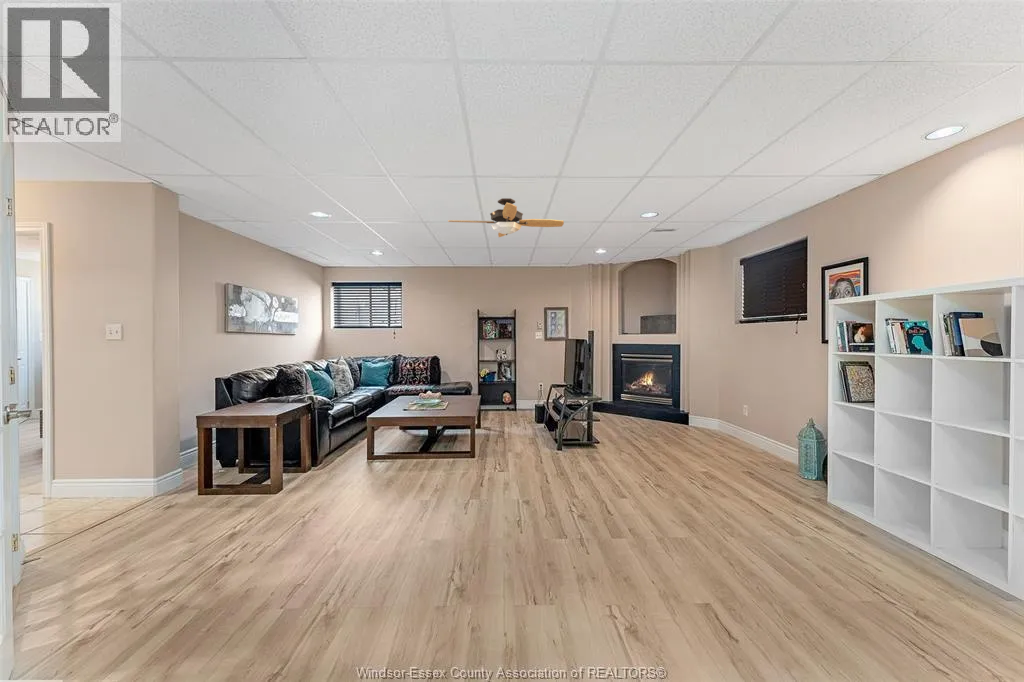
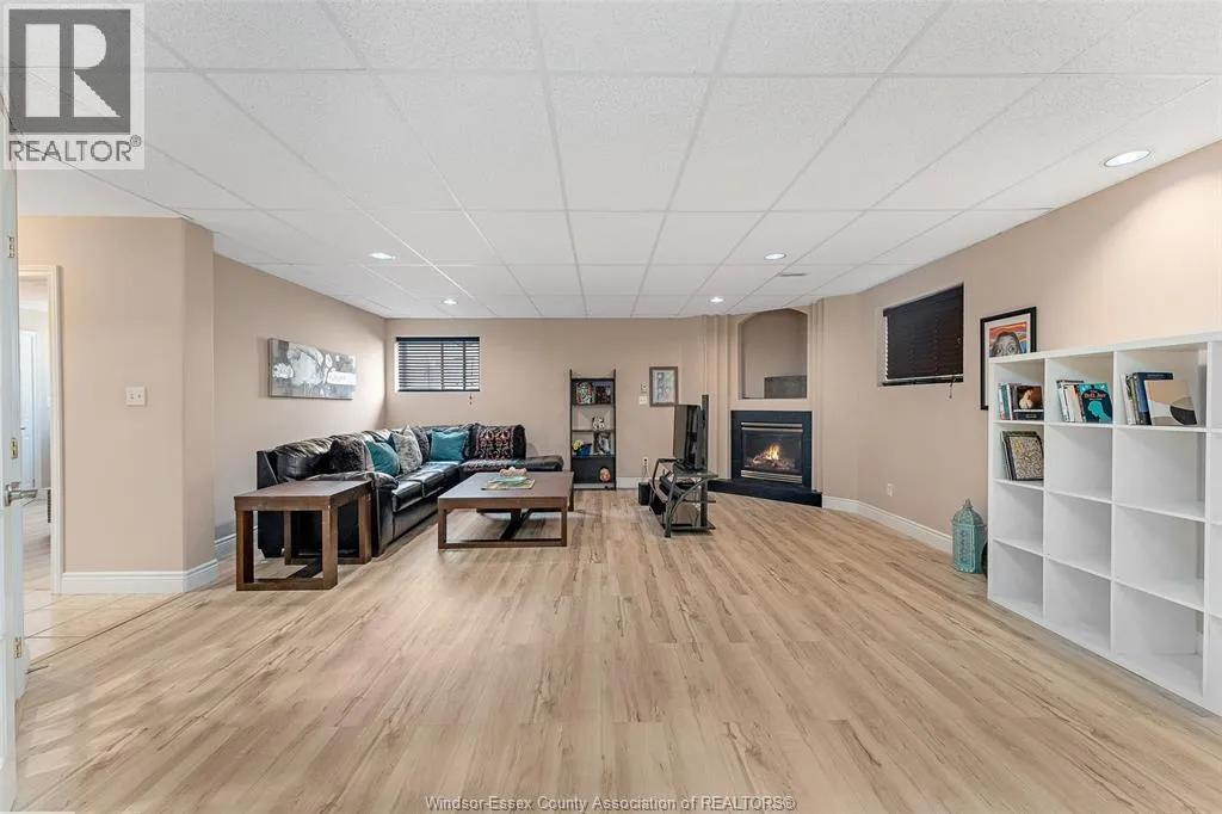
- ceiling fan (506, 218)
